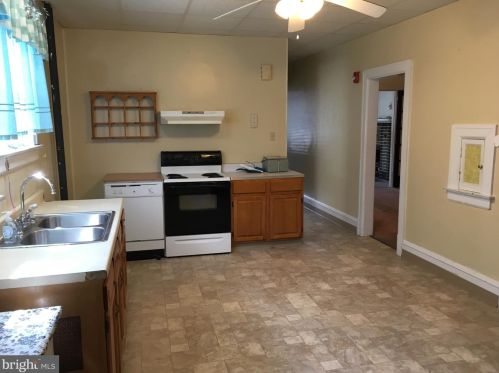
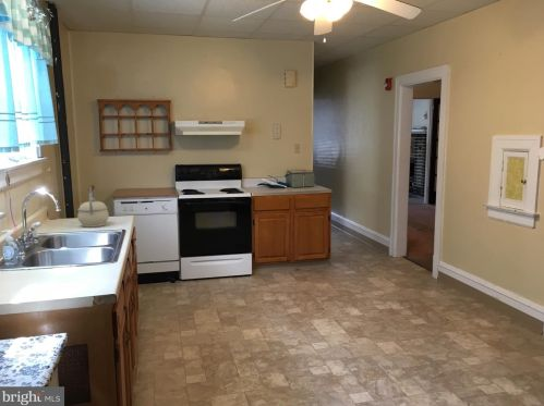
+ kettle (93, 205)
